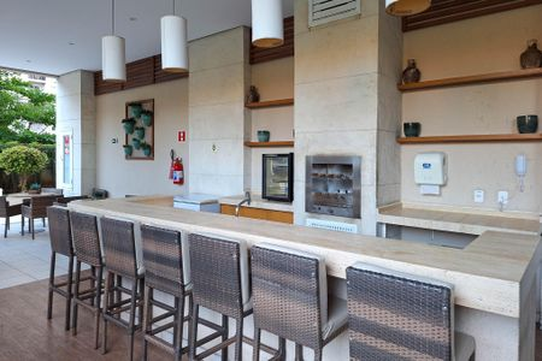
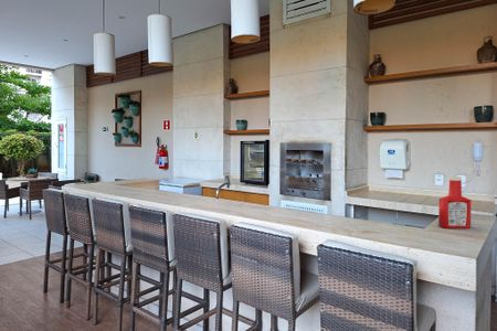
+ soap bottle (454, 201)
